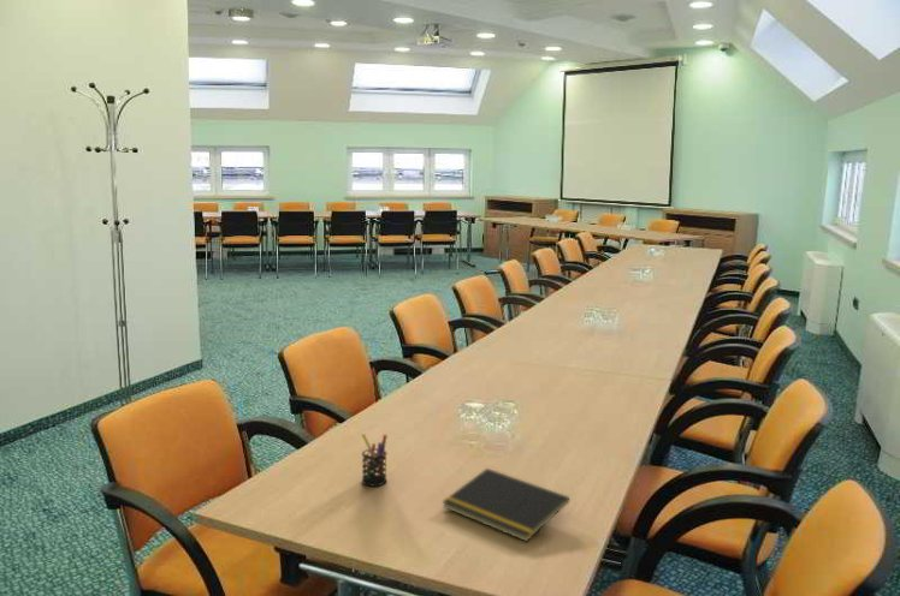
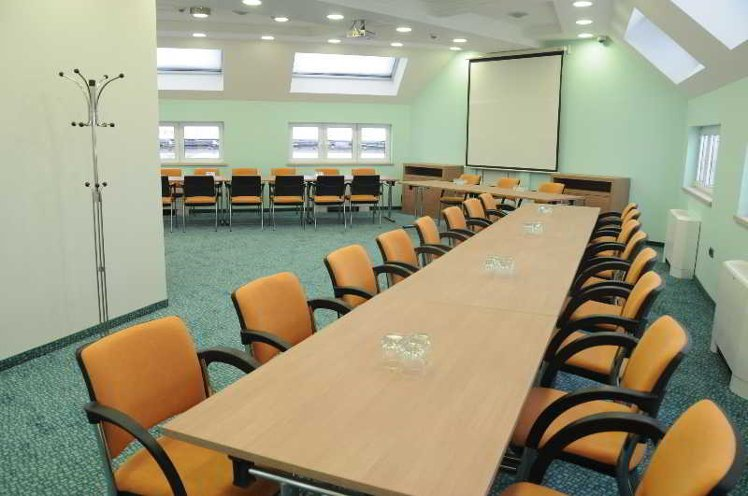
- pen holder (377, 455)
- notepad (504, 501)
